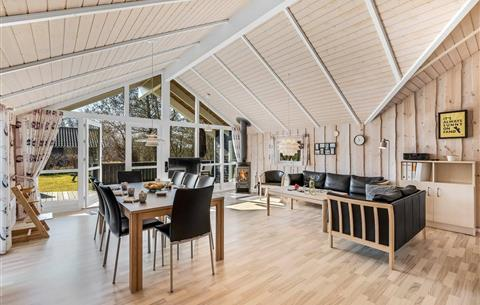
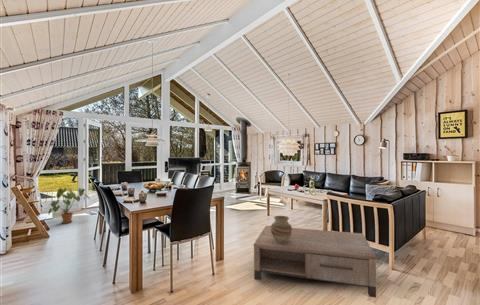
+ ceramic pot (281, 228)
+ house plant (69, 204)
+ coffee table (311, 255)
